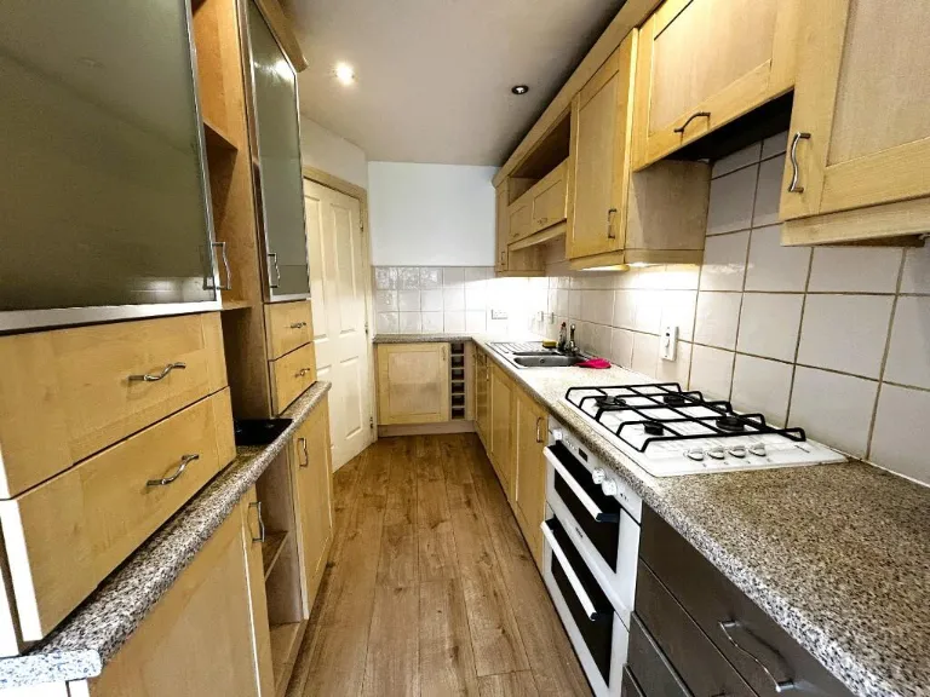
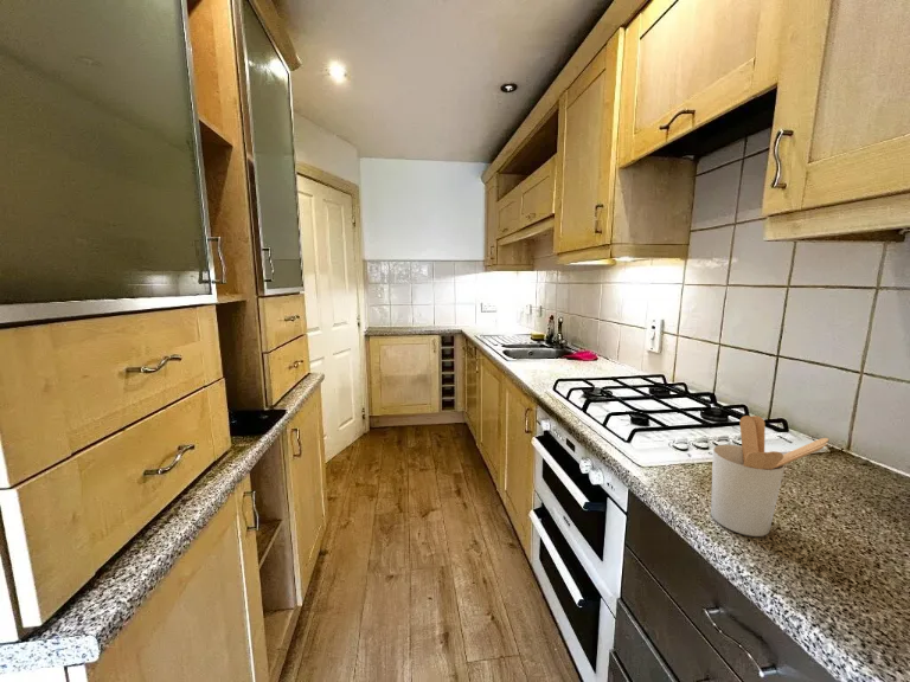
+ utensil holder (764, 477)
